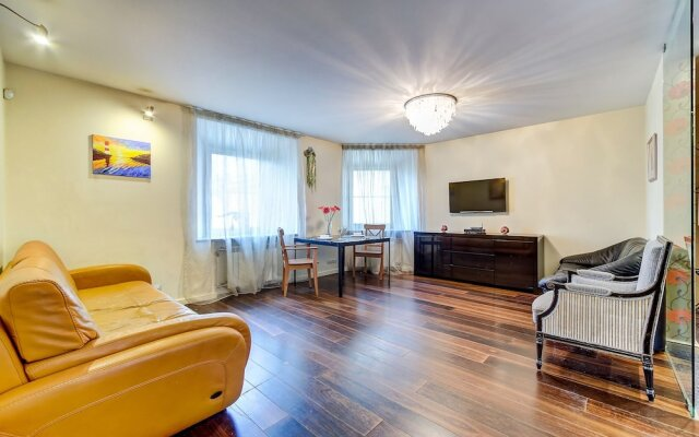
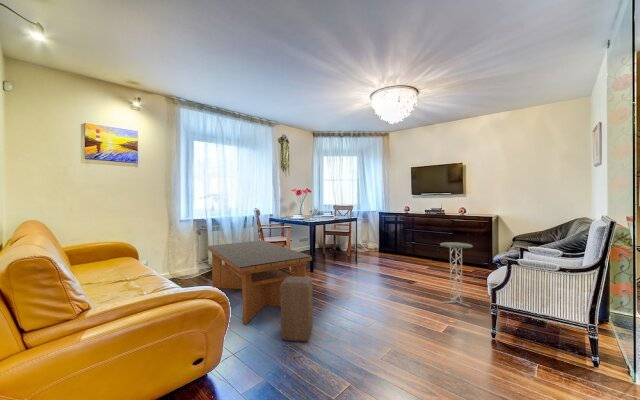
+ coffee table (254, 273)
+ stool (297, 307)
+ side table (456, 273)
